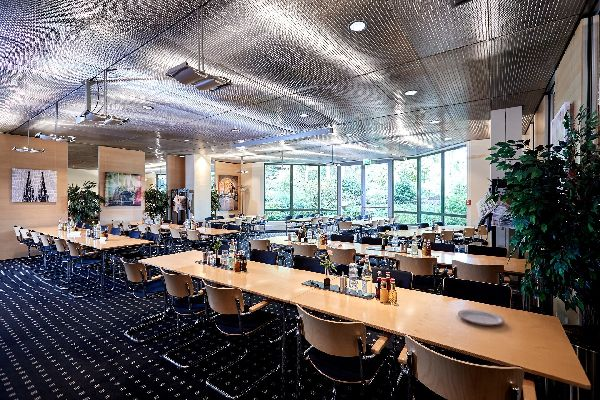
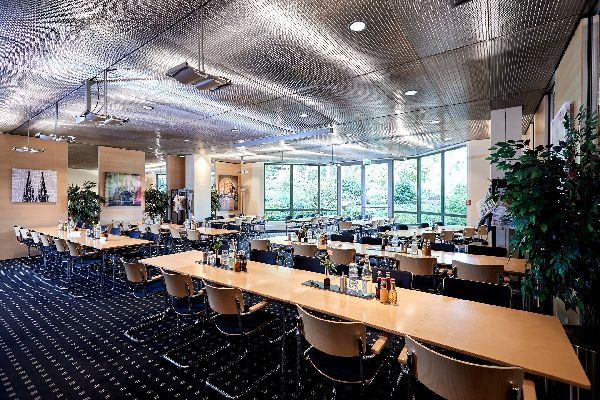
- plate (480, 317)
